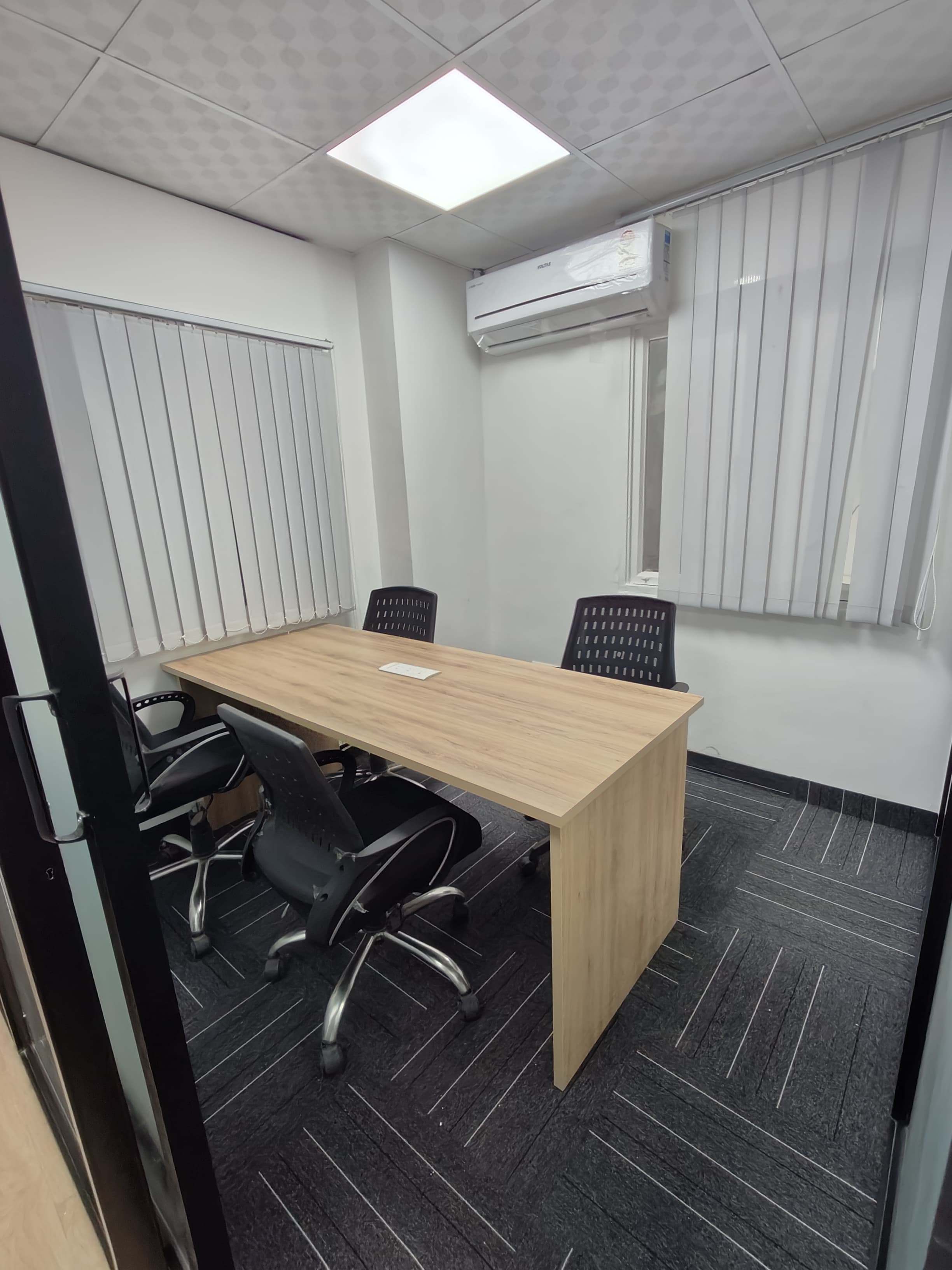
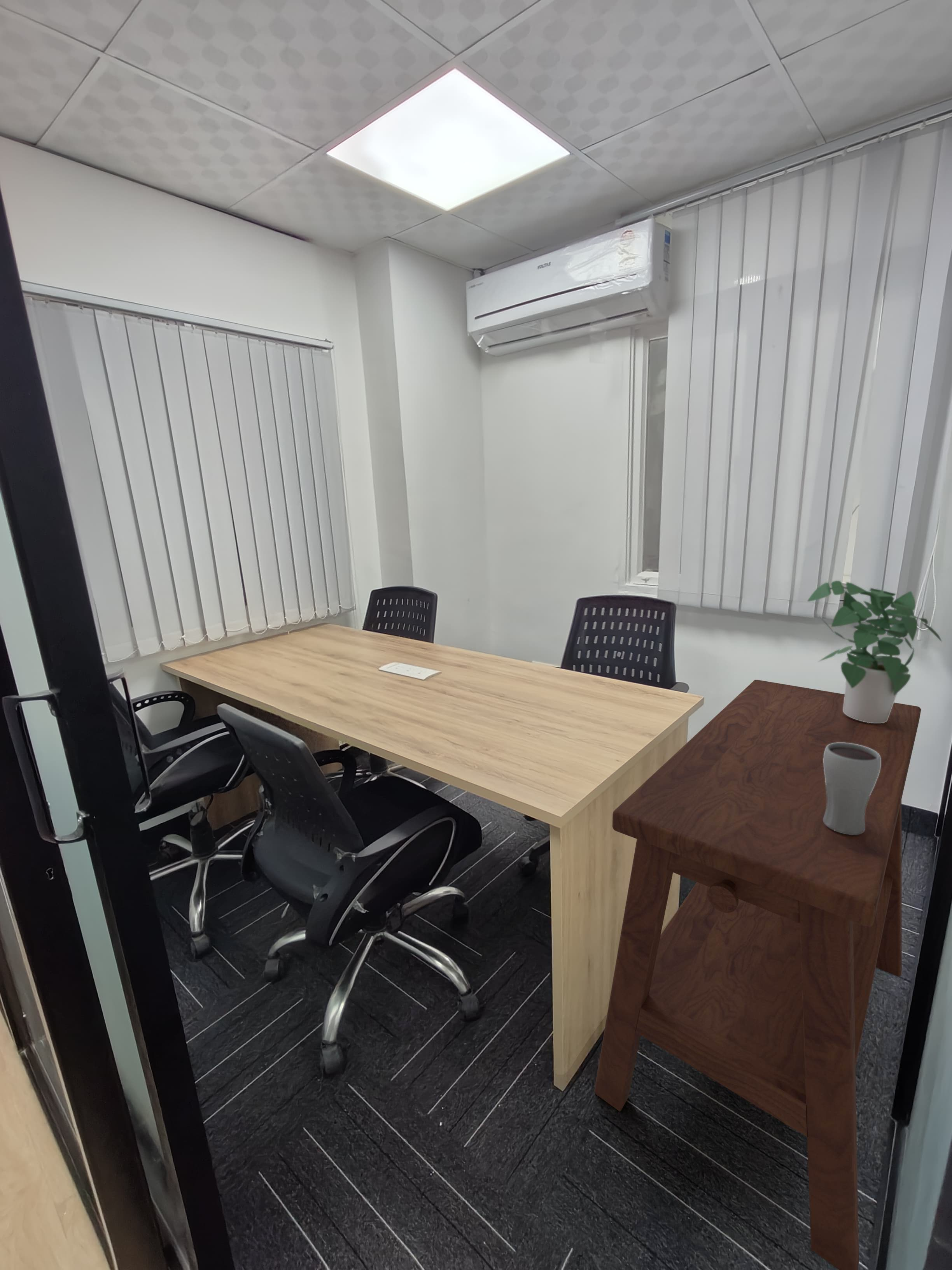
+ side table (776, 896)
+ potted plant (859, 651)
+ drinking glass (848, 788)
